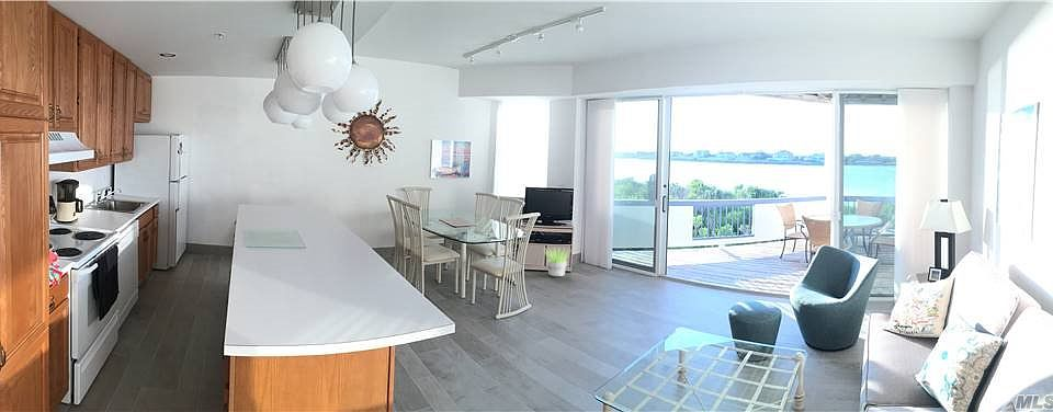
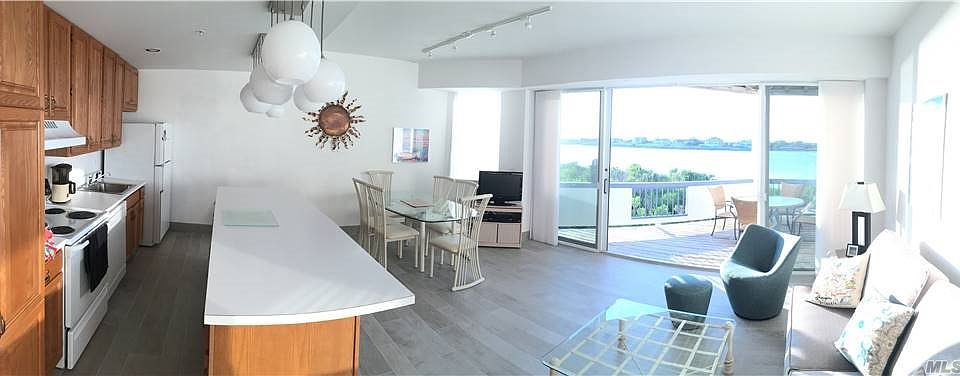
- potted plant (556, 262)
